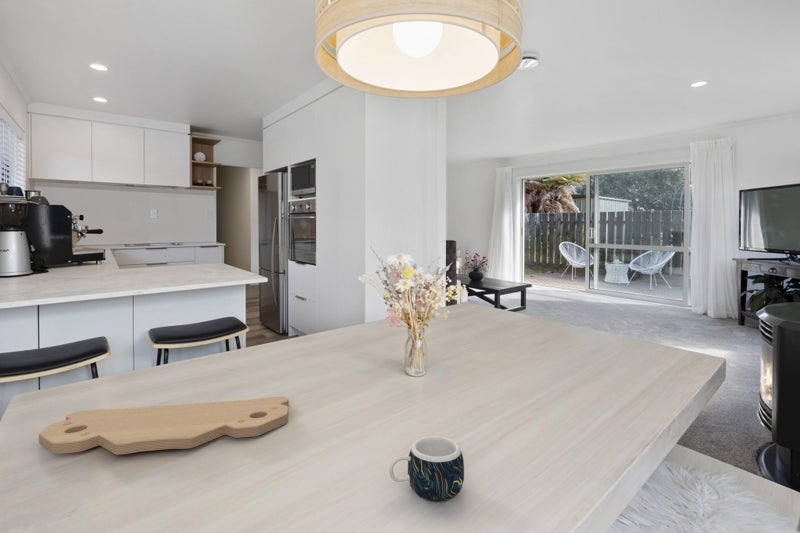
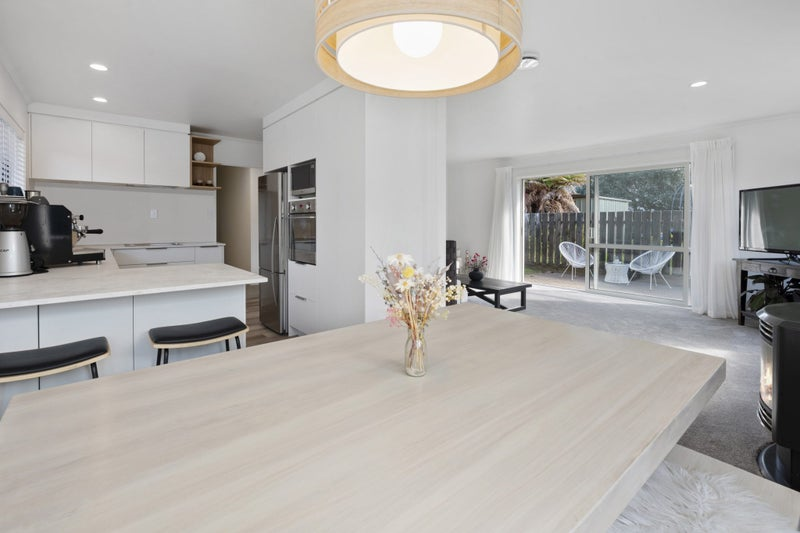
- mug (426, 469)
- cutting board (172, 424)
